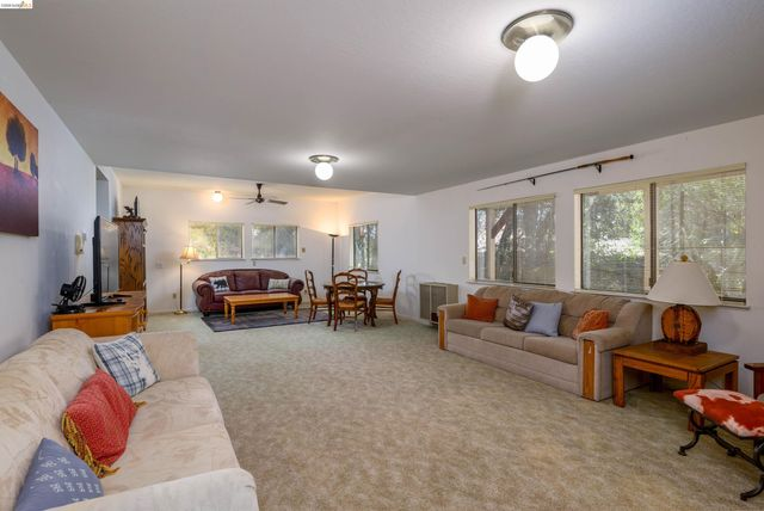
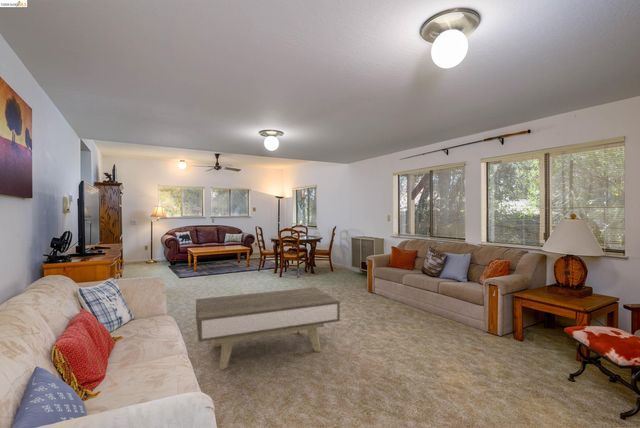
+ coffee table (266, 323)
